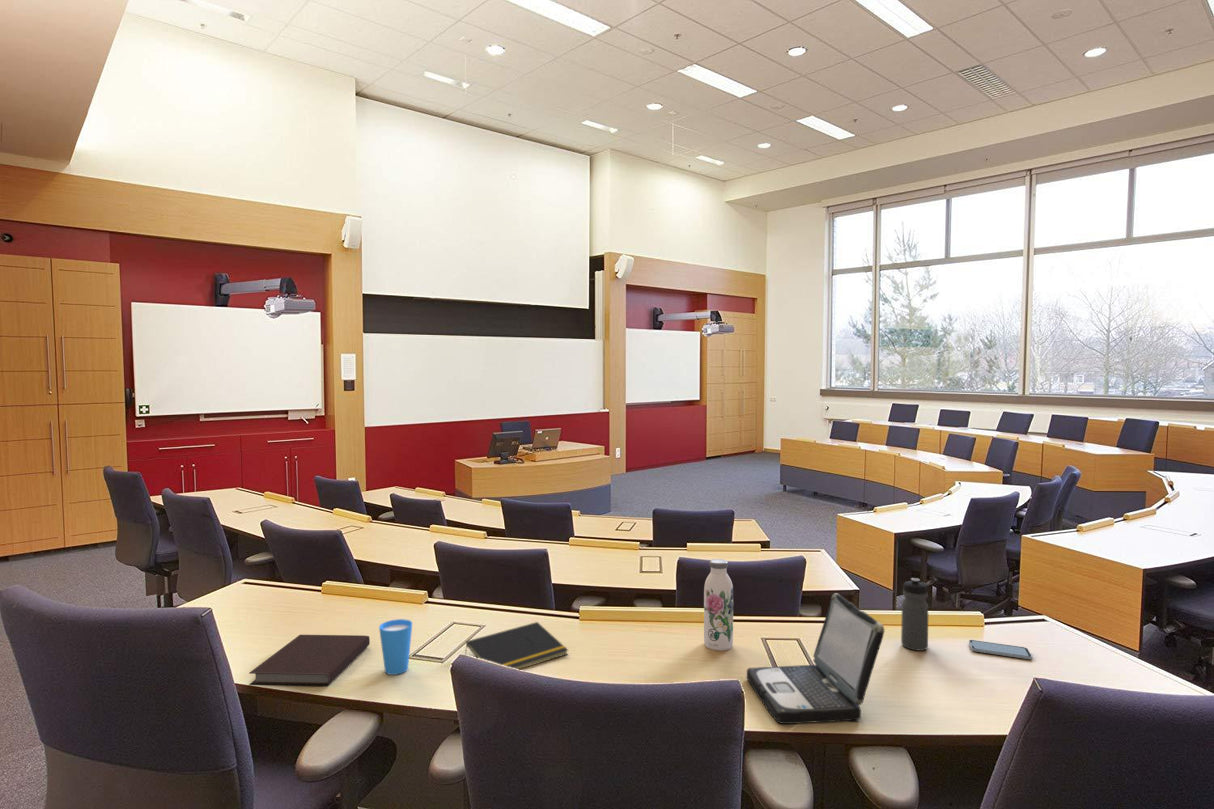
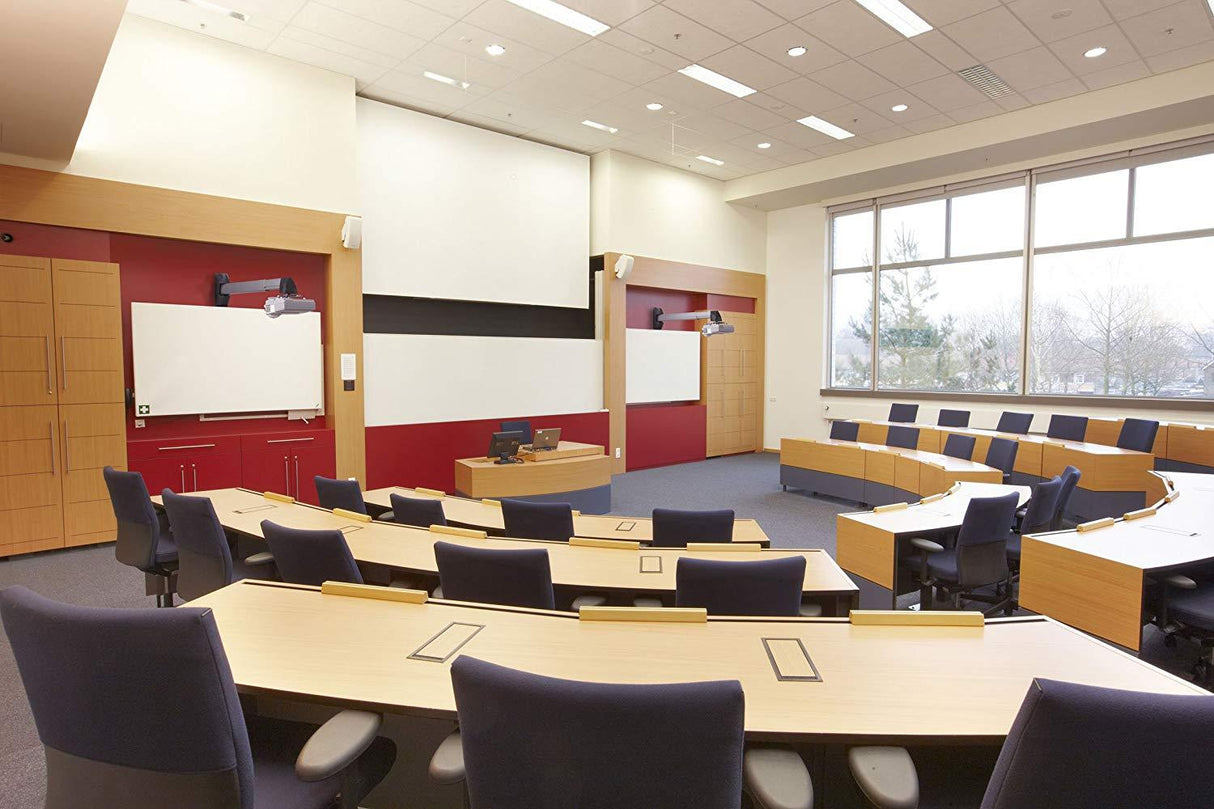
- notebook (313, 658)
- laptop (814, 653)
- notepad (517, 647)
- water bottle (914, 612)
- smartphone (999, 649)
- water bottle (718, 603)
- cup (396, 647)
